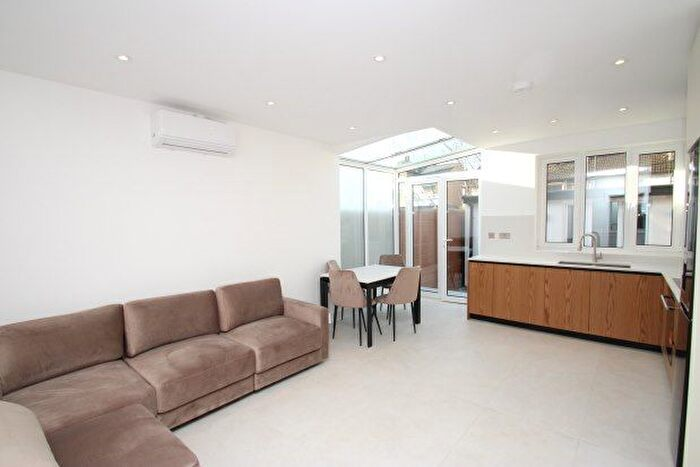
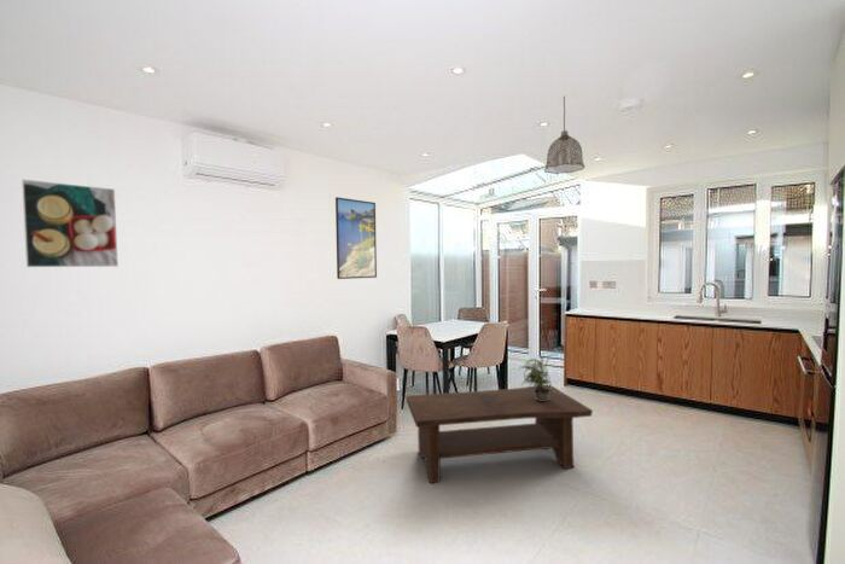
+ pendant lamp (564, 133)
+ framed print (72, 226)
+ potted plant (538, 376)
+ coffee table (493, 430)
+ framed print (356, 239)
